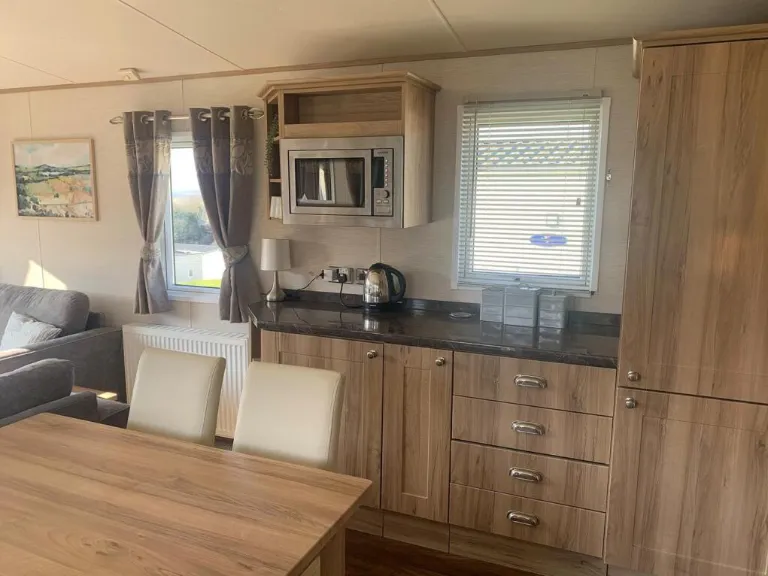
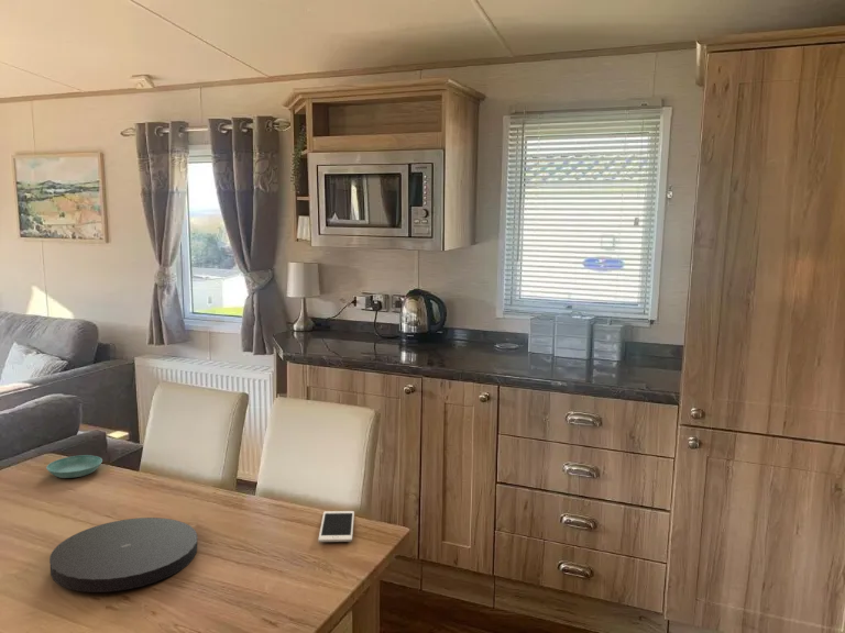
+ saucer (75, 467)
+ plate (127, 551)
+ cell phone (337, 525)
